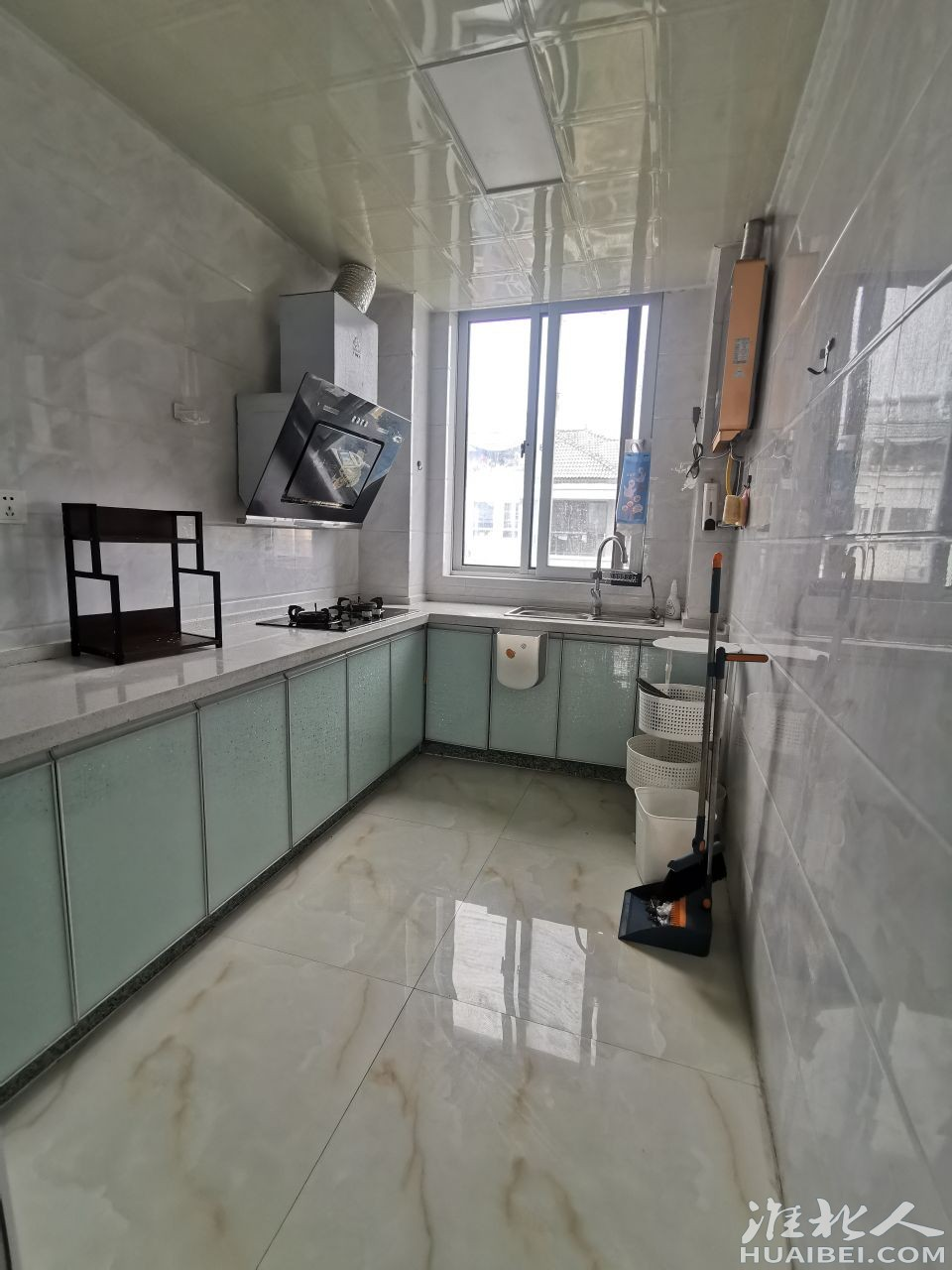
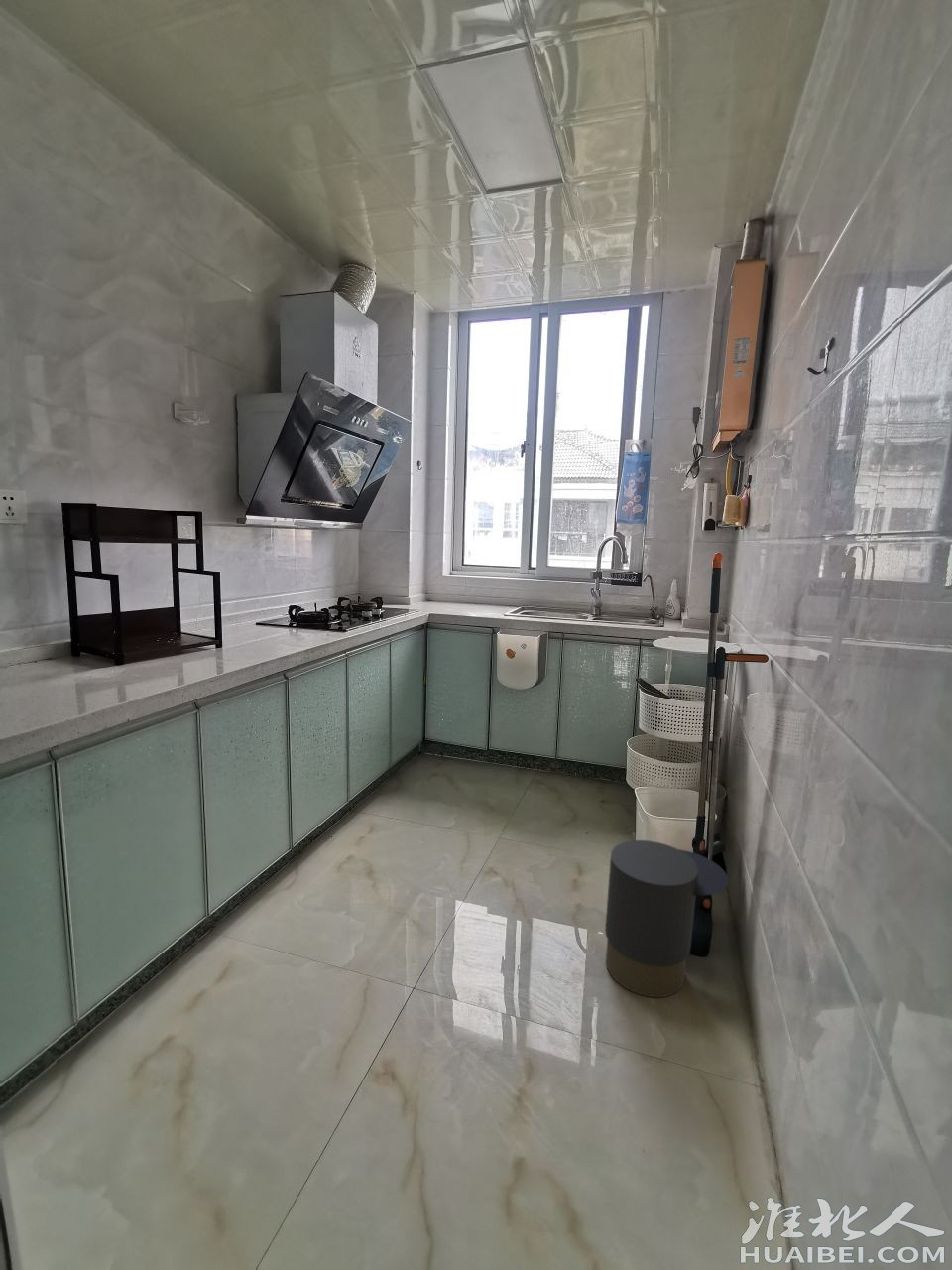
+ trash can (664, 911)
